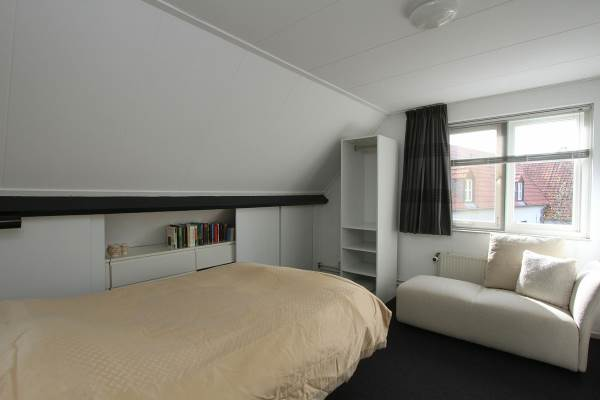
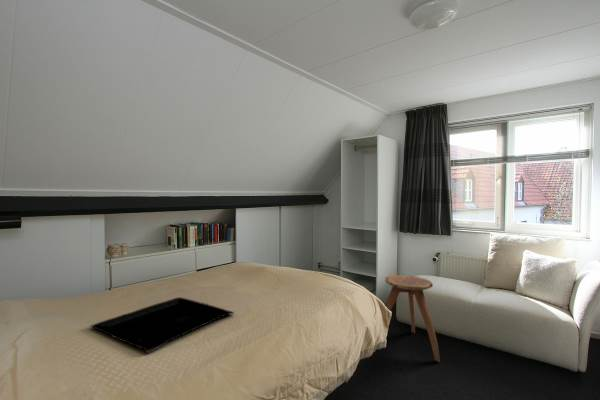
+ stool (413, 311)
+ tray (167, 318)
